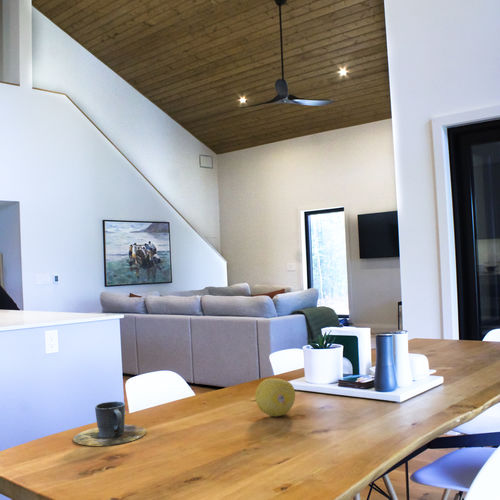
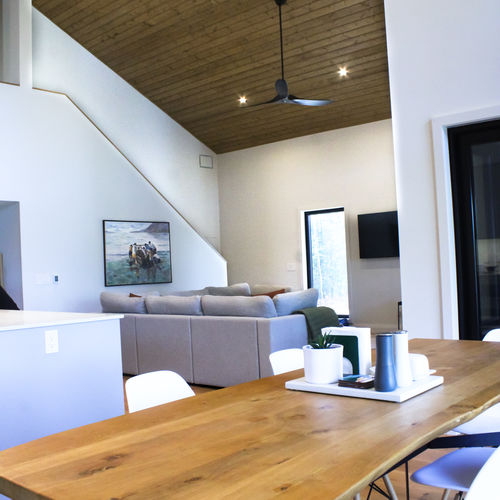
- fruit (275, 396)
- cup (109, 419)
